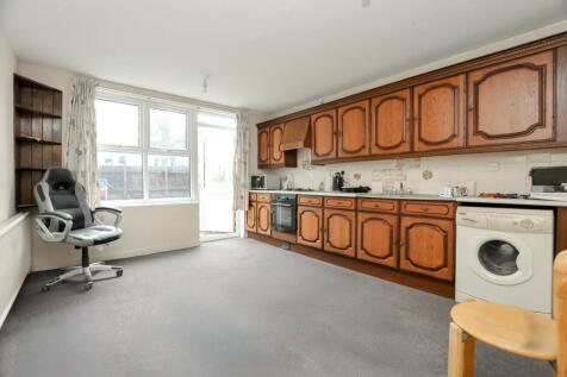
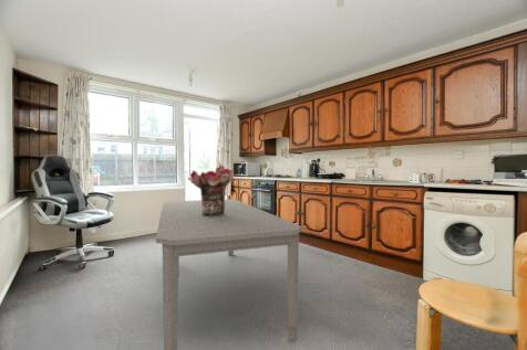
+ bouquet (211, 189)
+ dining table (213, 250)
